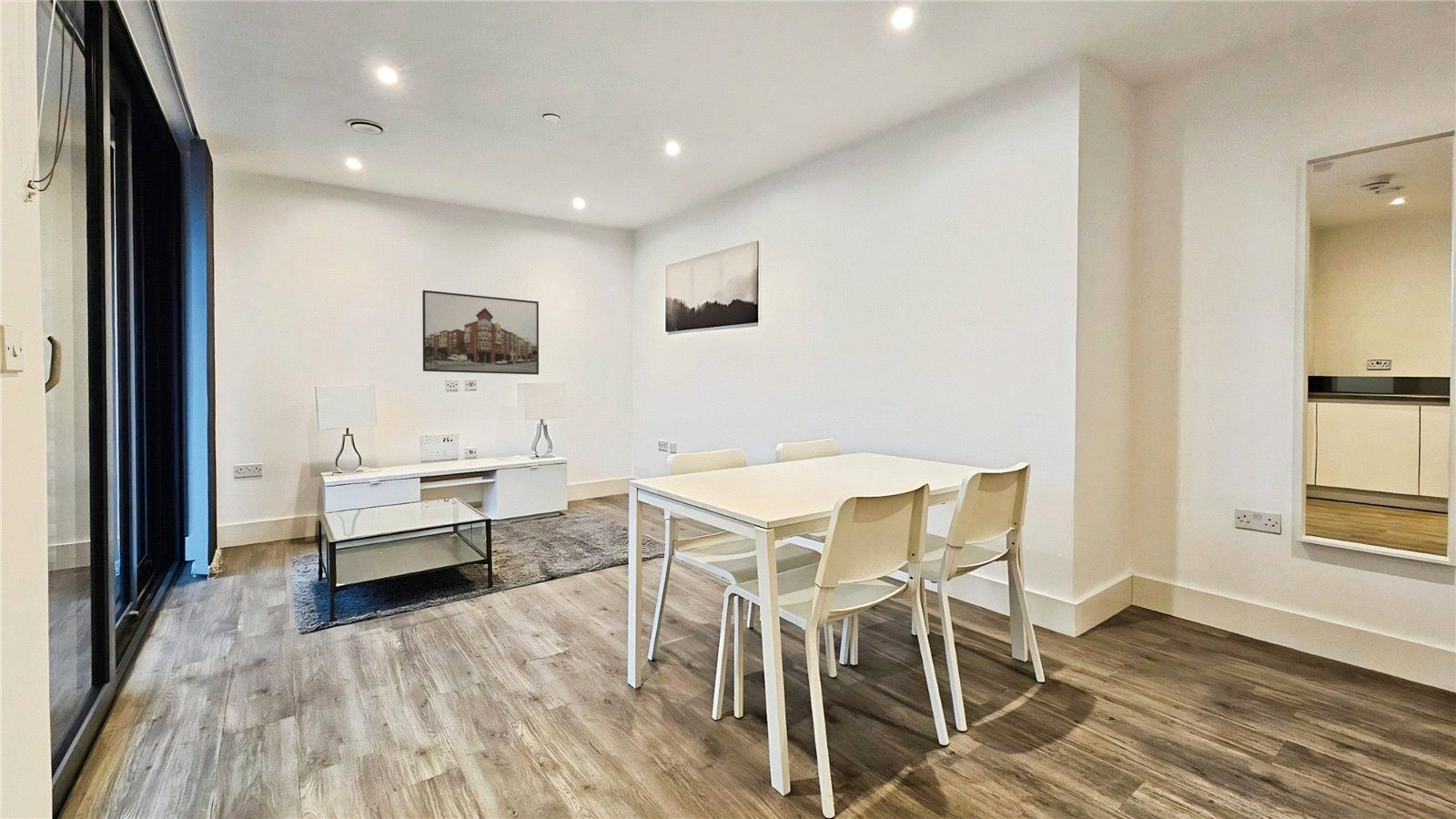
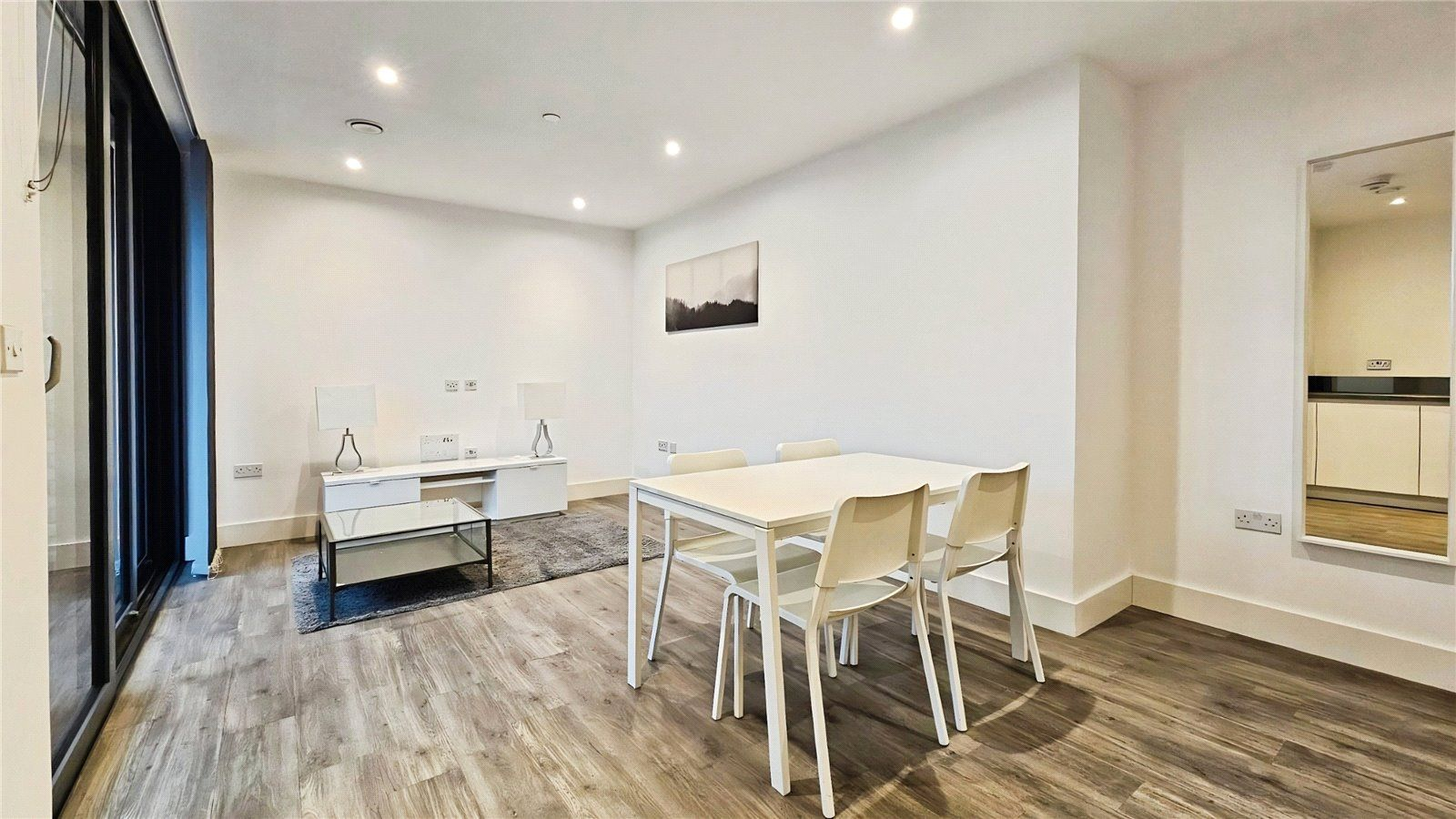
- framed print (483, 334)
